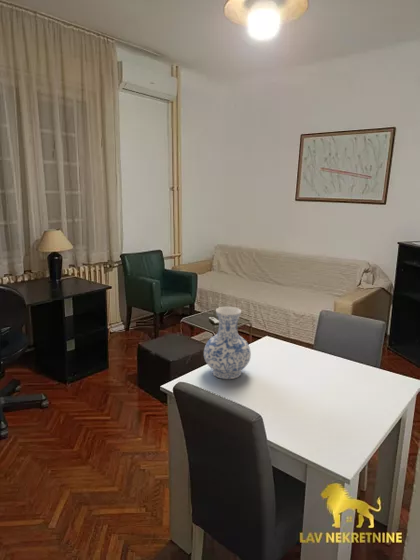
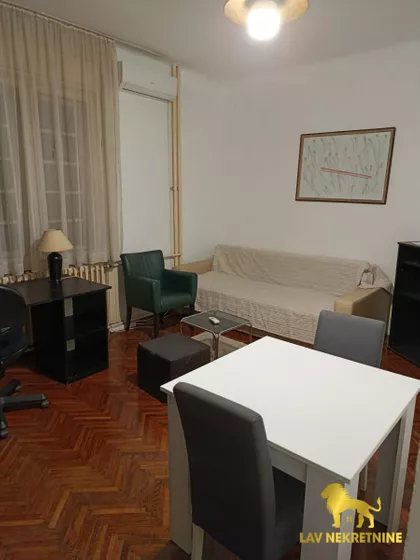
- vase (227, 342)
